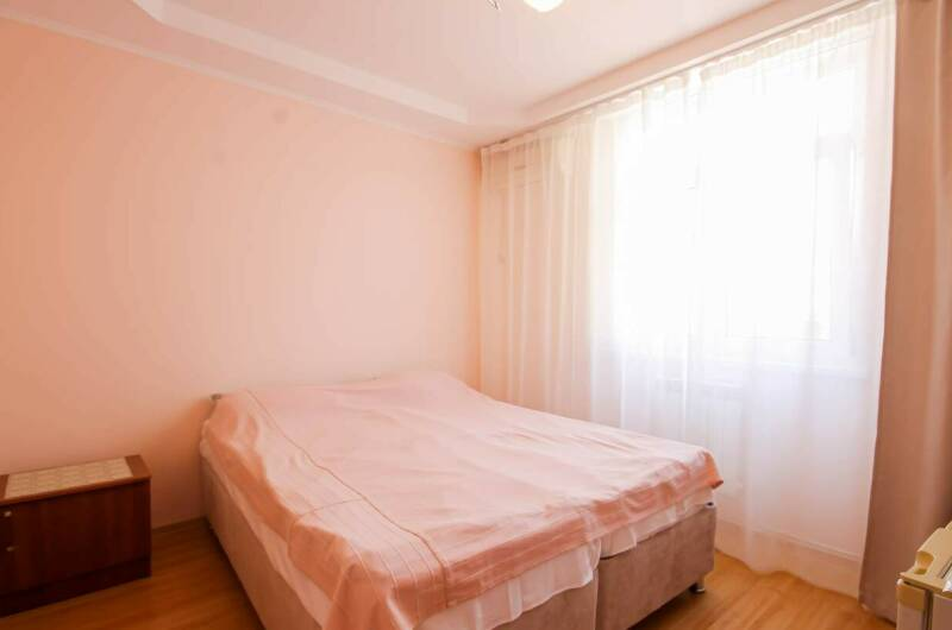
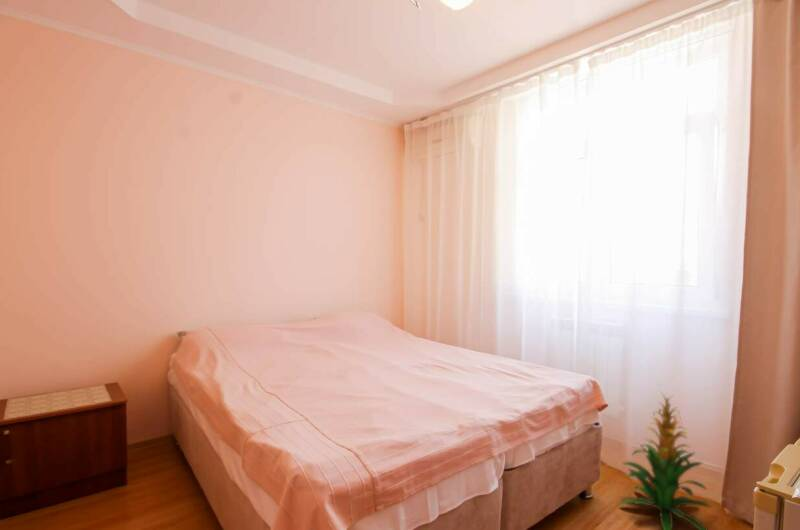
+ indoor plant (666, 453)
